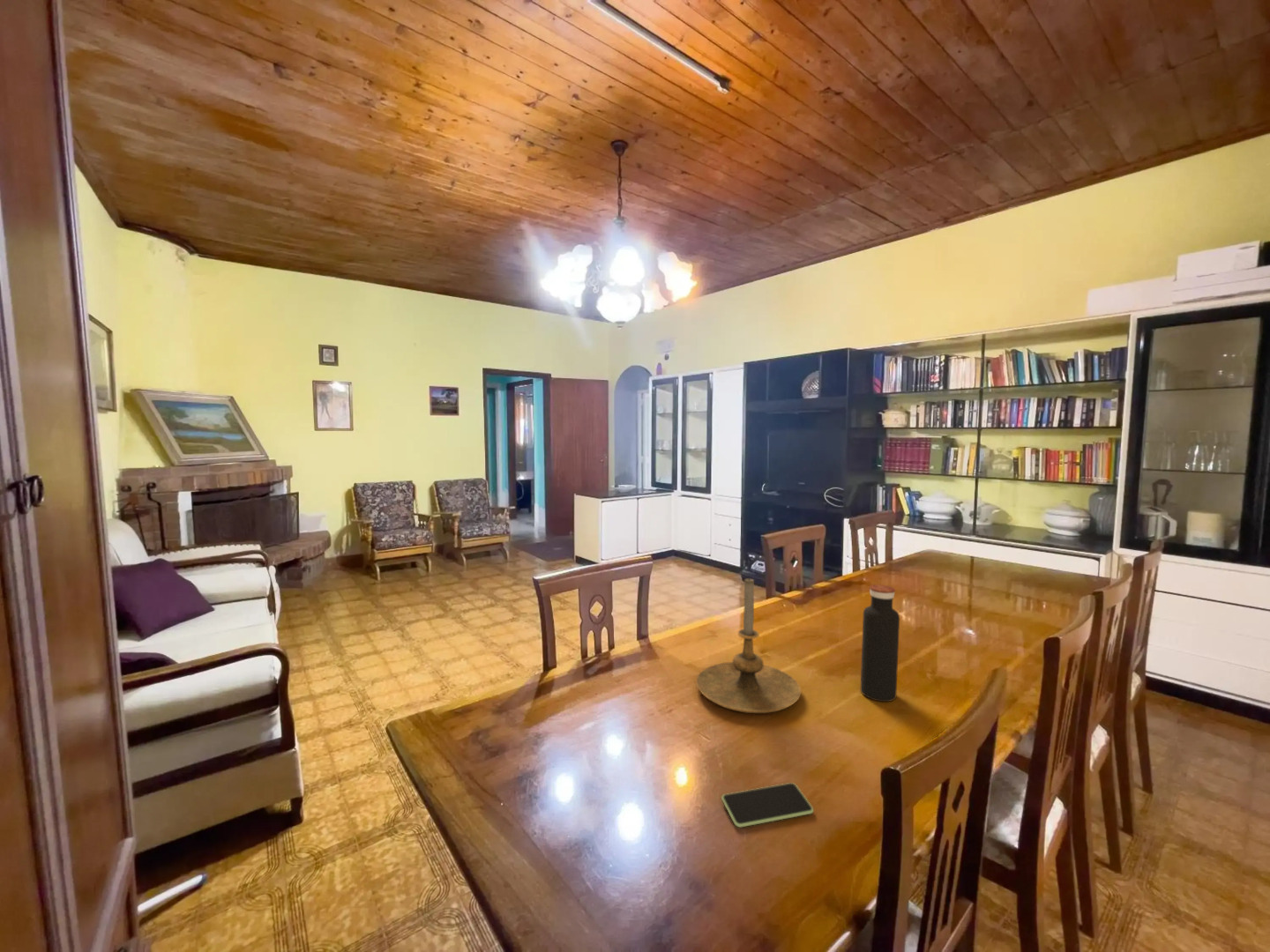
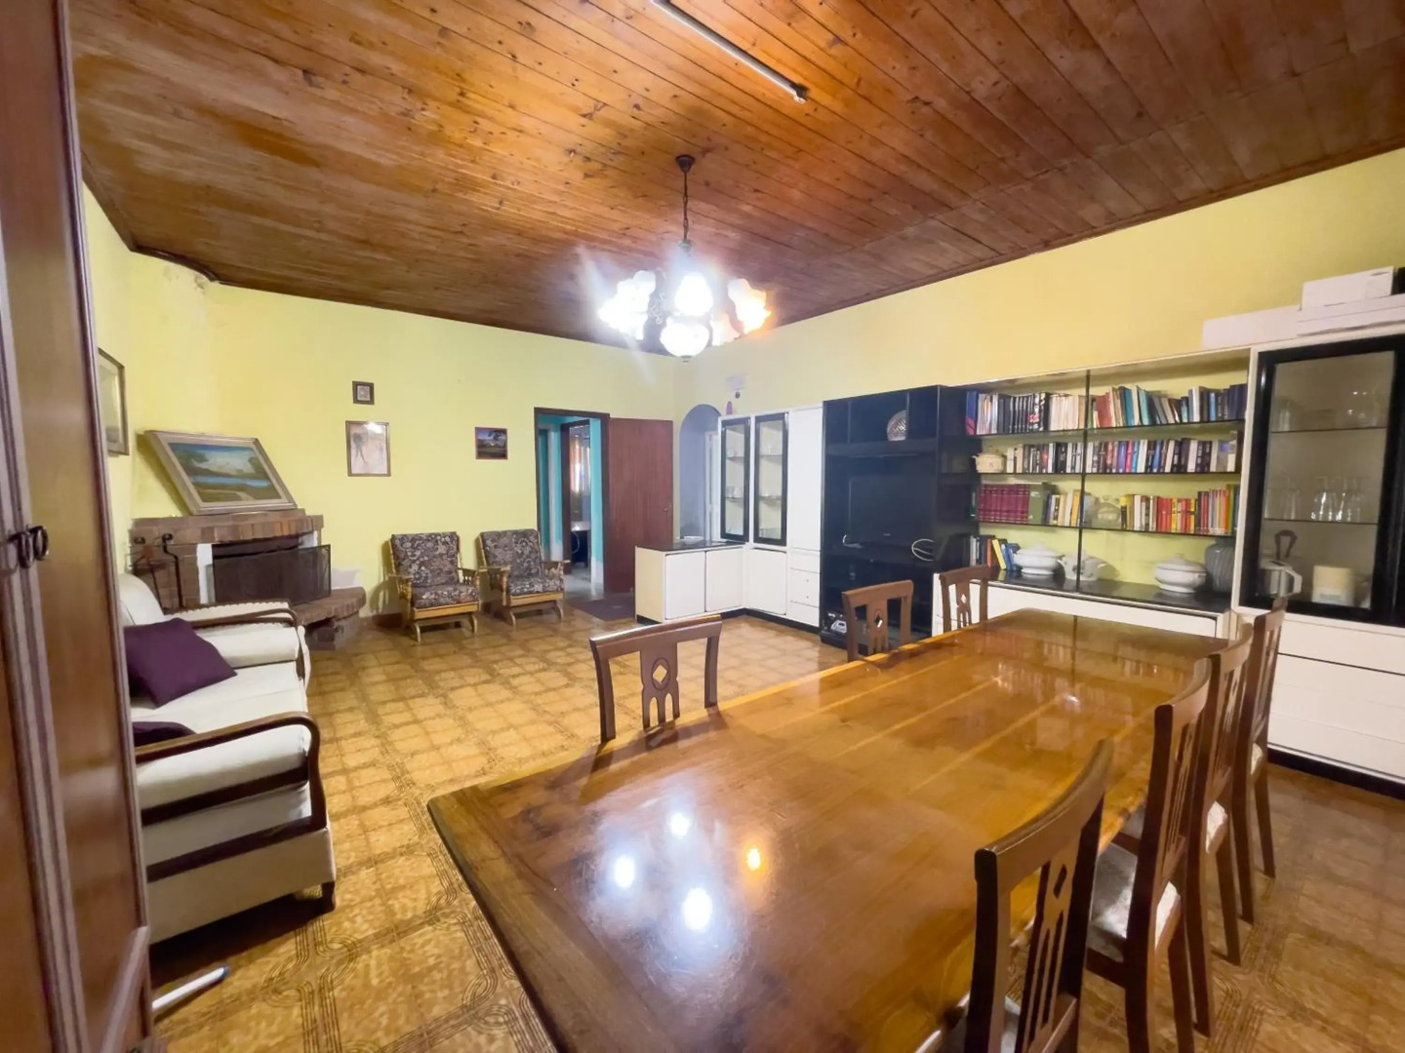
- water bottle (879, 641)
- candle holder (748, 635)
- smartphone (766, 803)
